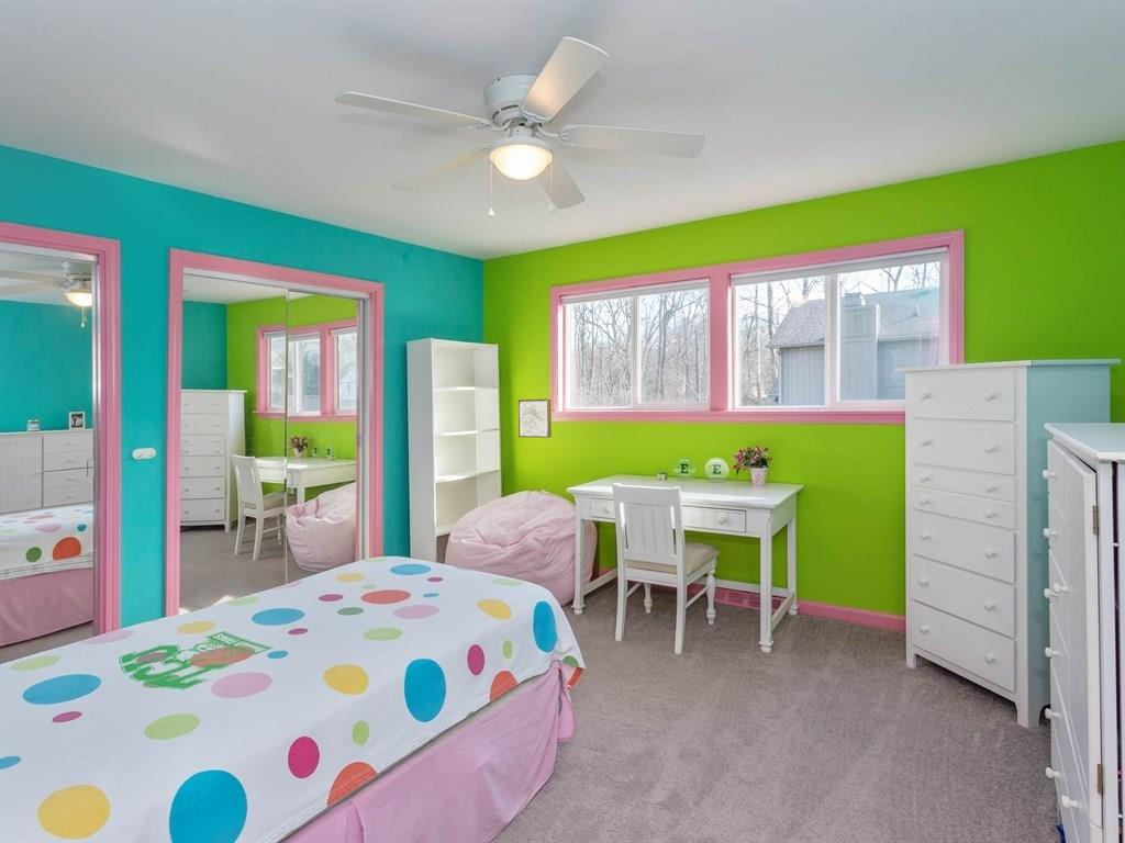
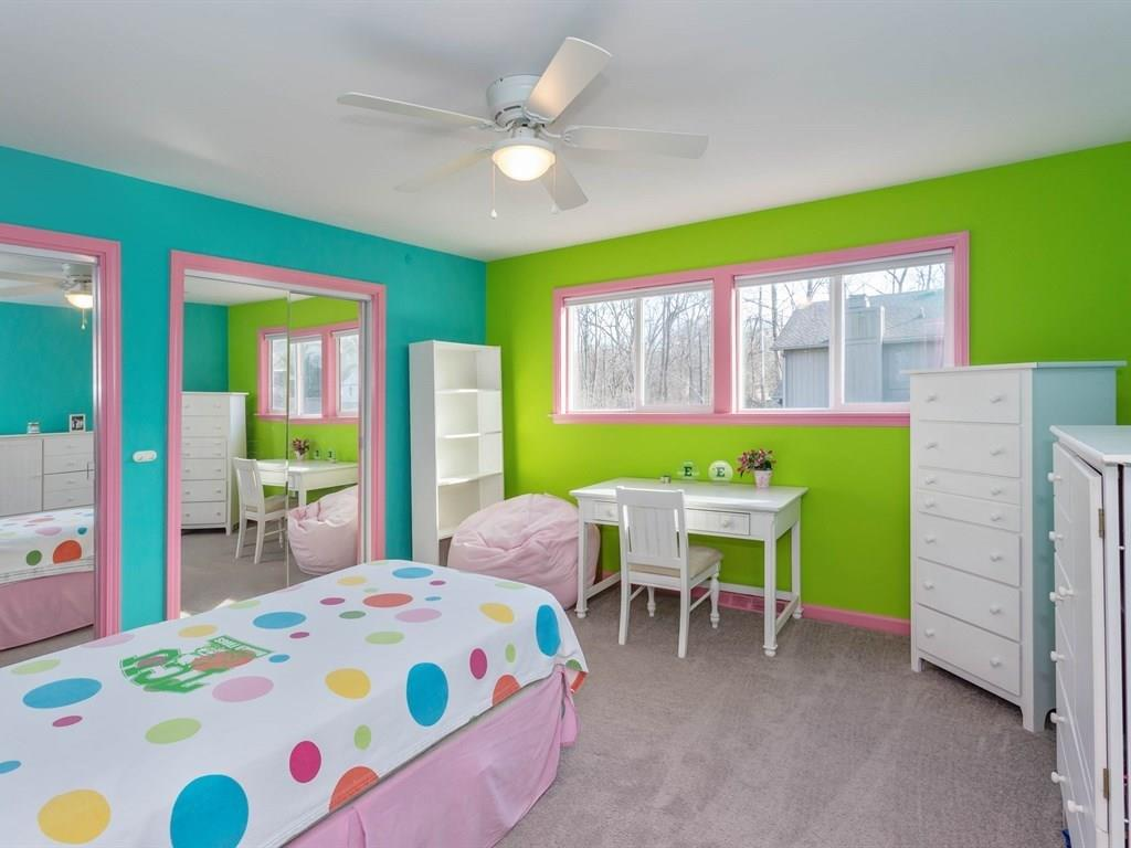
- wall art (534, 418)
